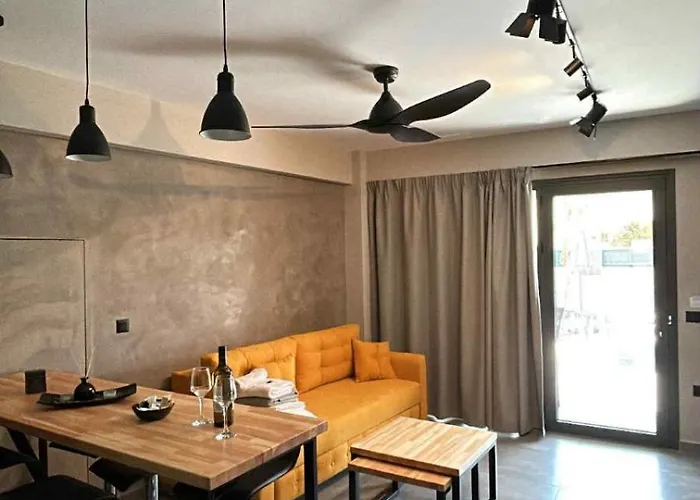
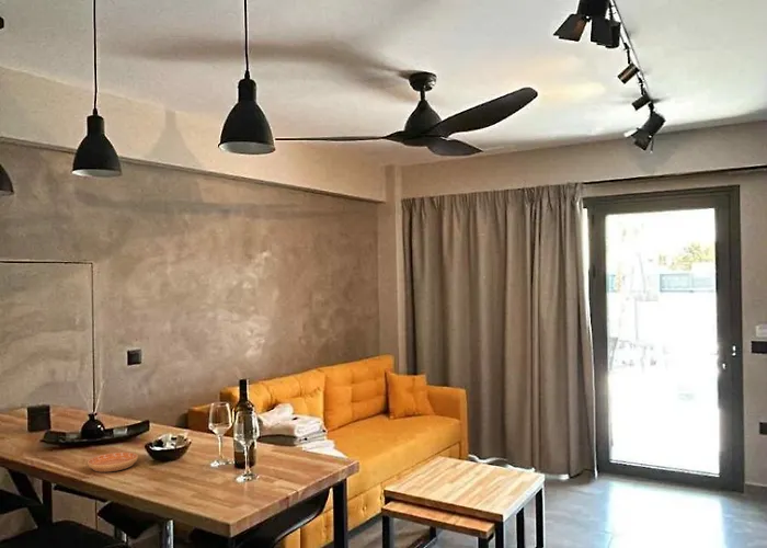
+ saucer (113, 461)
